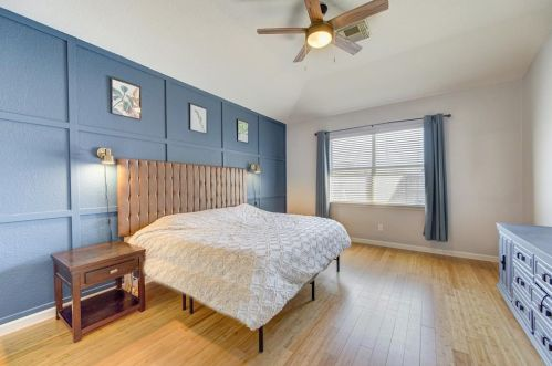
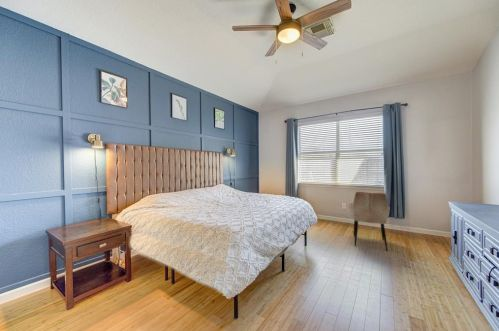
+ armchair (369, 216)
